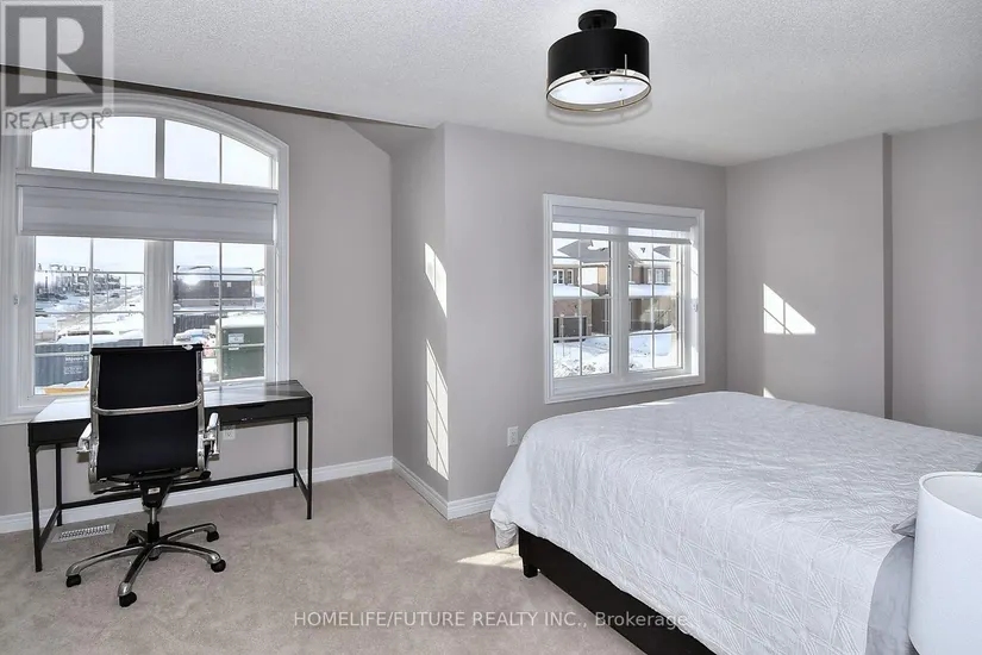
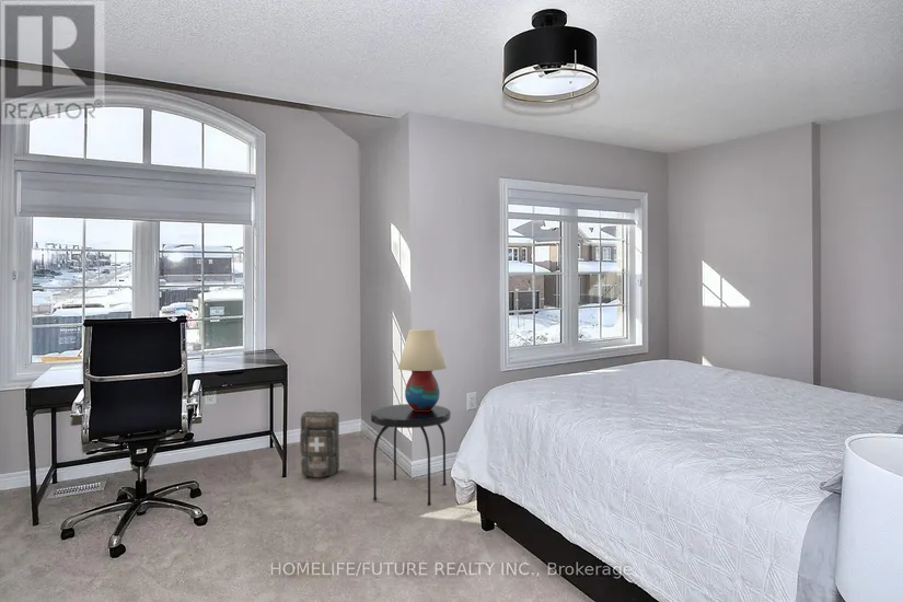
+ backpack (320, 442)
+ side table (395, 451)
+ table lamp (421, 369)
